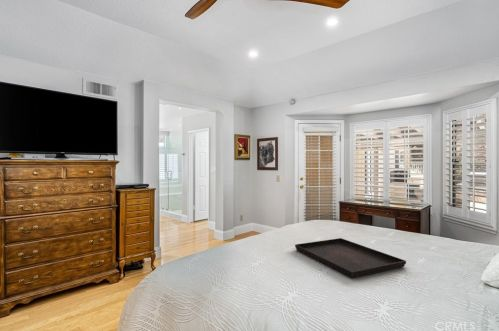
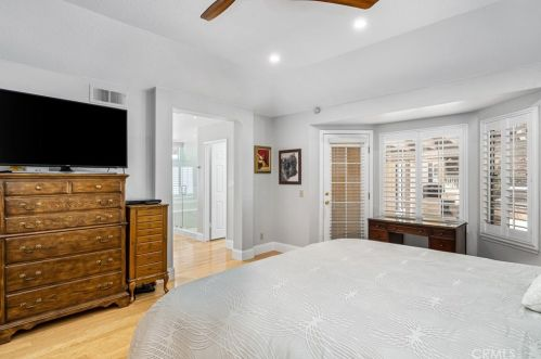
- serving tray (345, 254)
